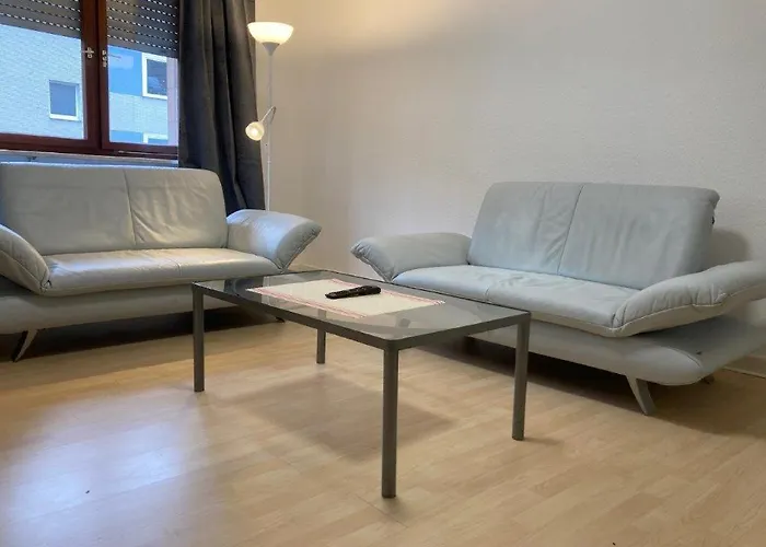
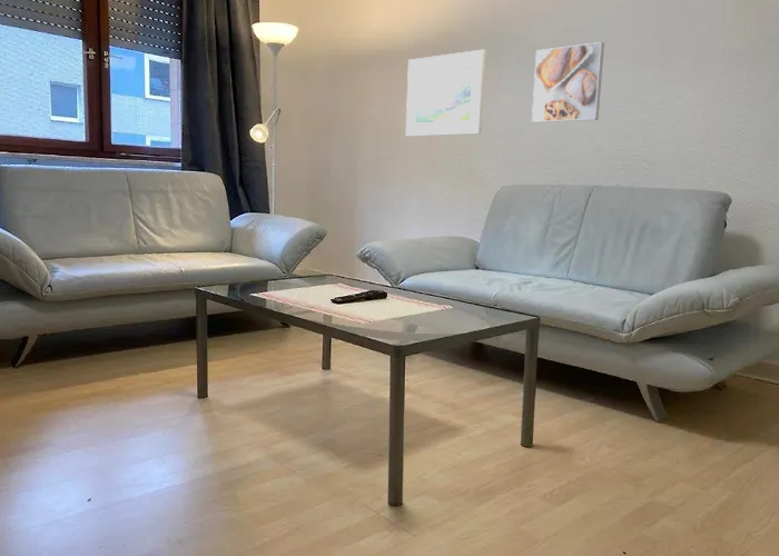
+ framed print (566, 83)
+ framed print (443, 95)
